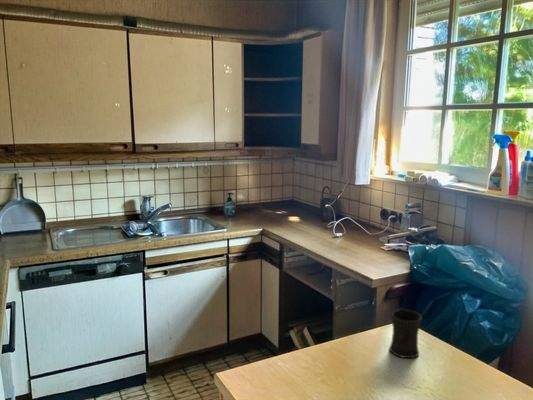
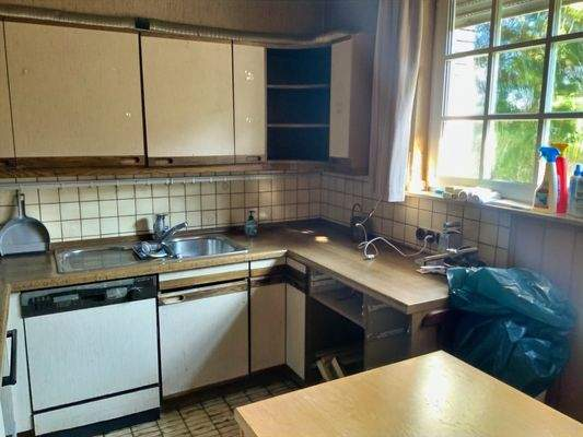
- mug (405, 334)
